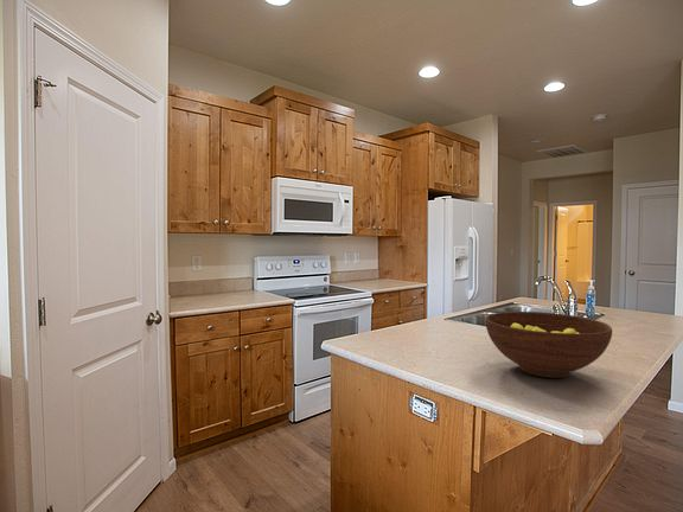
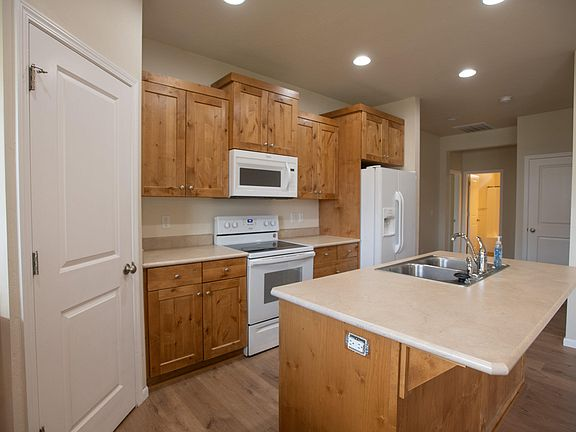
- fruit bowl (543, 346)
